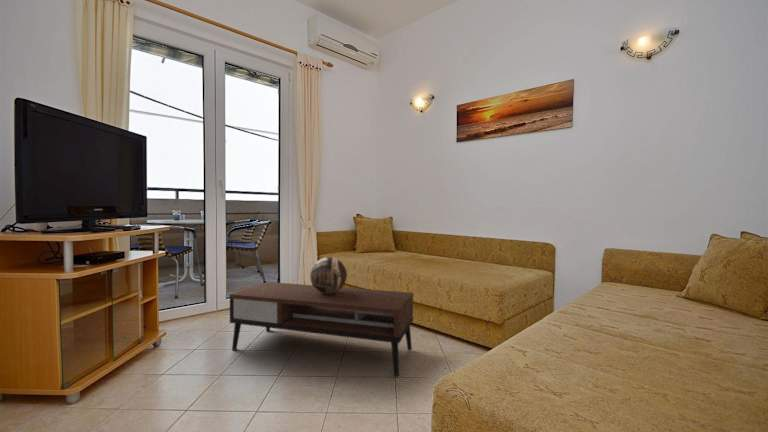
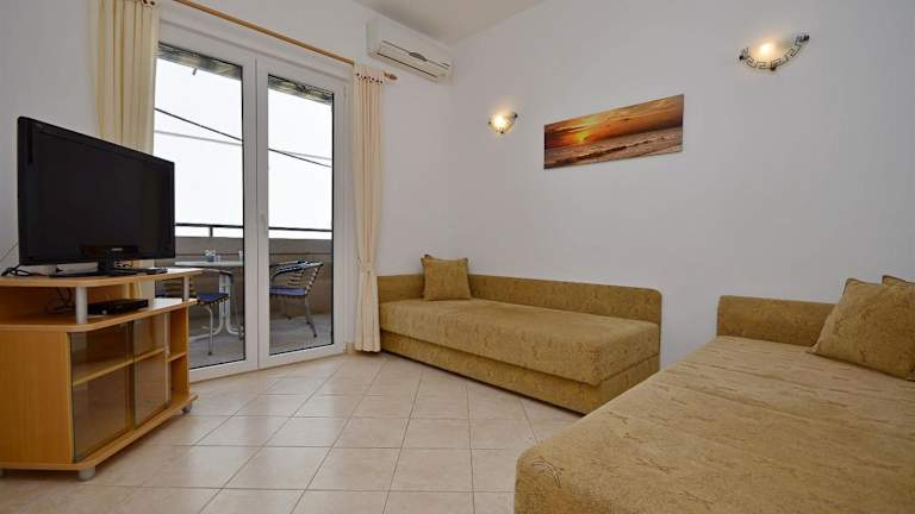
- coffee table (322, 321)
- decorative bowl (328, 275)
